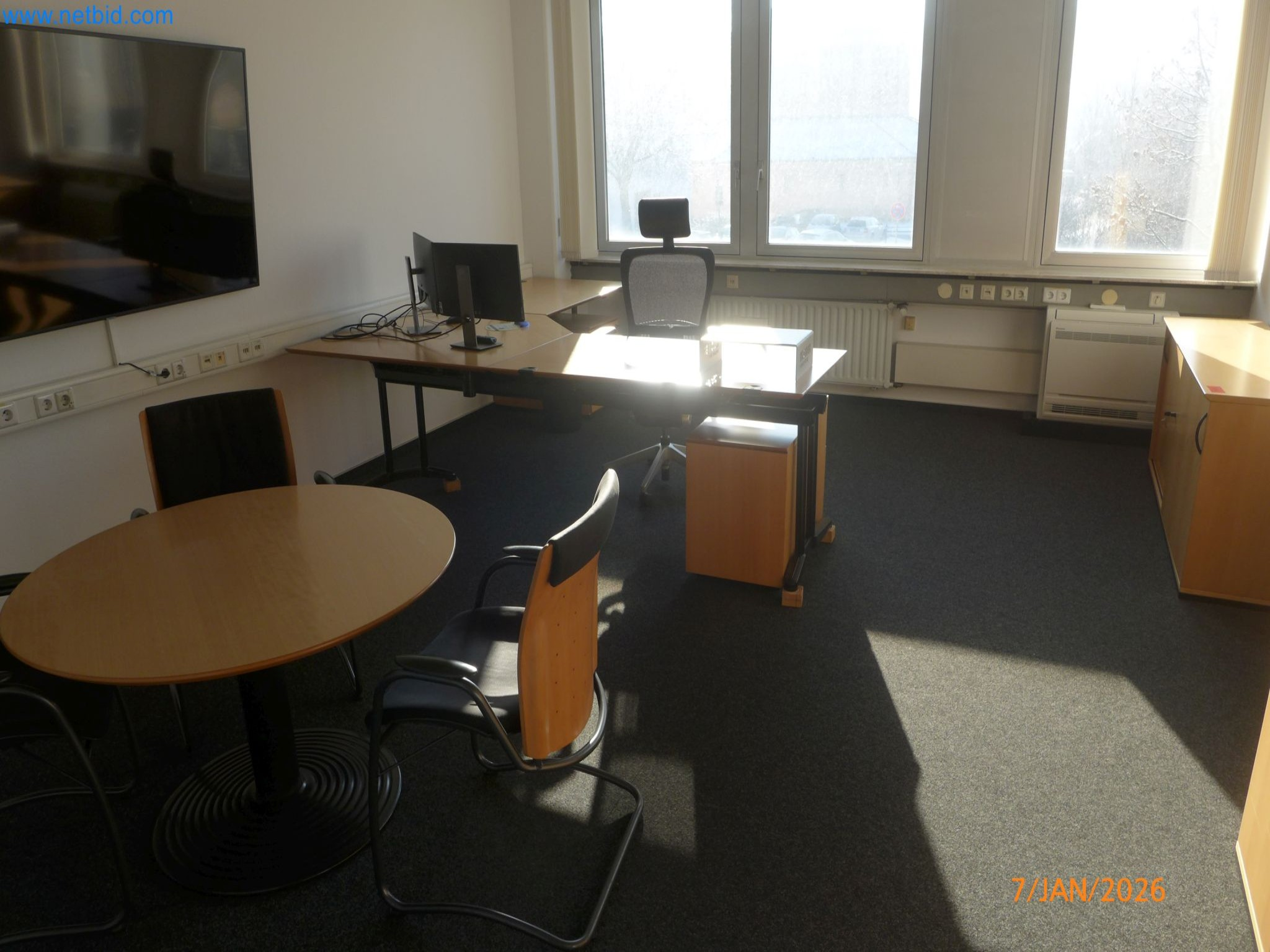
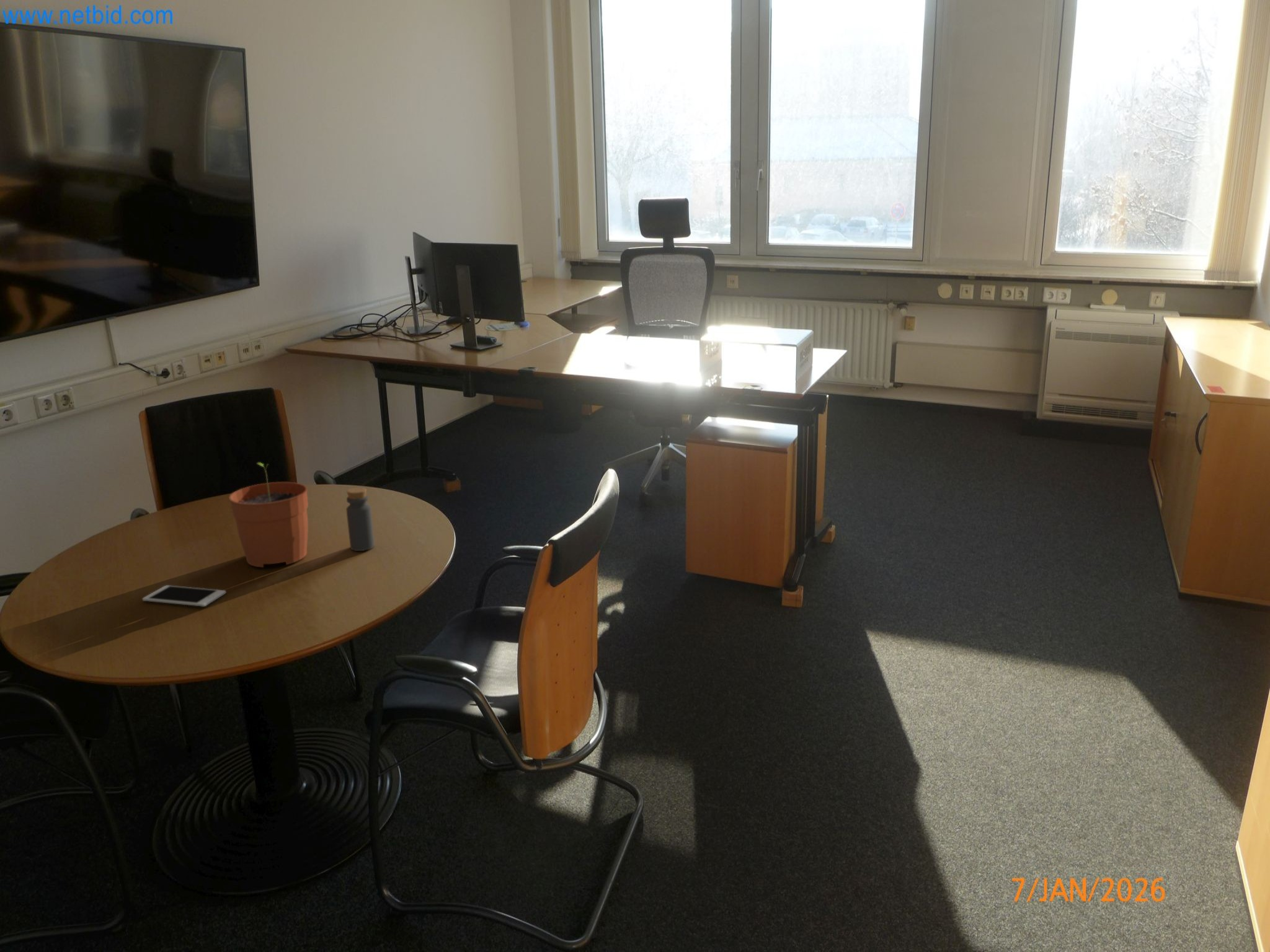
+ bottle (359, 519)
+ cell phone (184, 596)
+ plant pot (270, 508)
